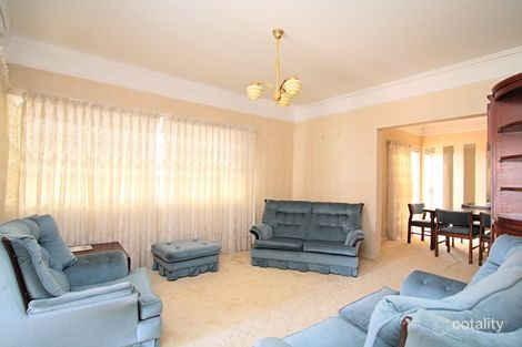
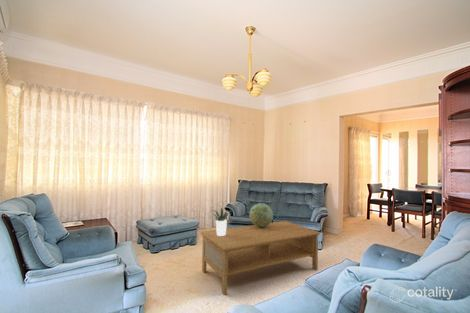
+ coffee table (260, 251)
+ decorative globe (261, 214)
+ potted plant (222, 222)
